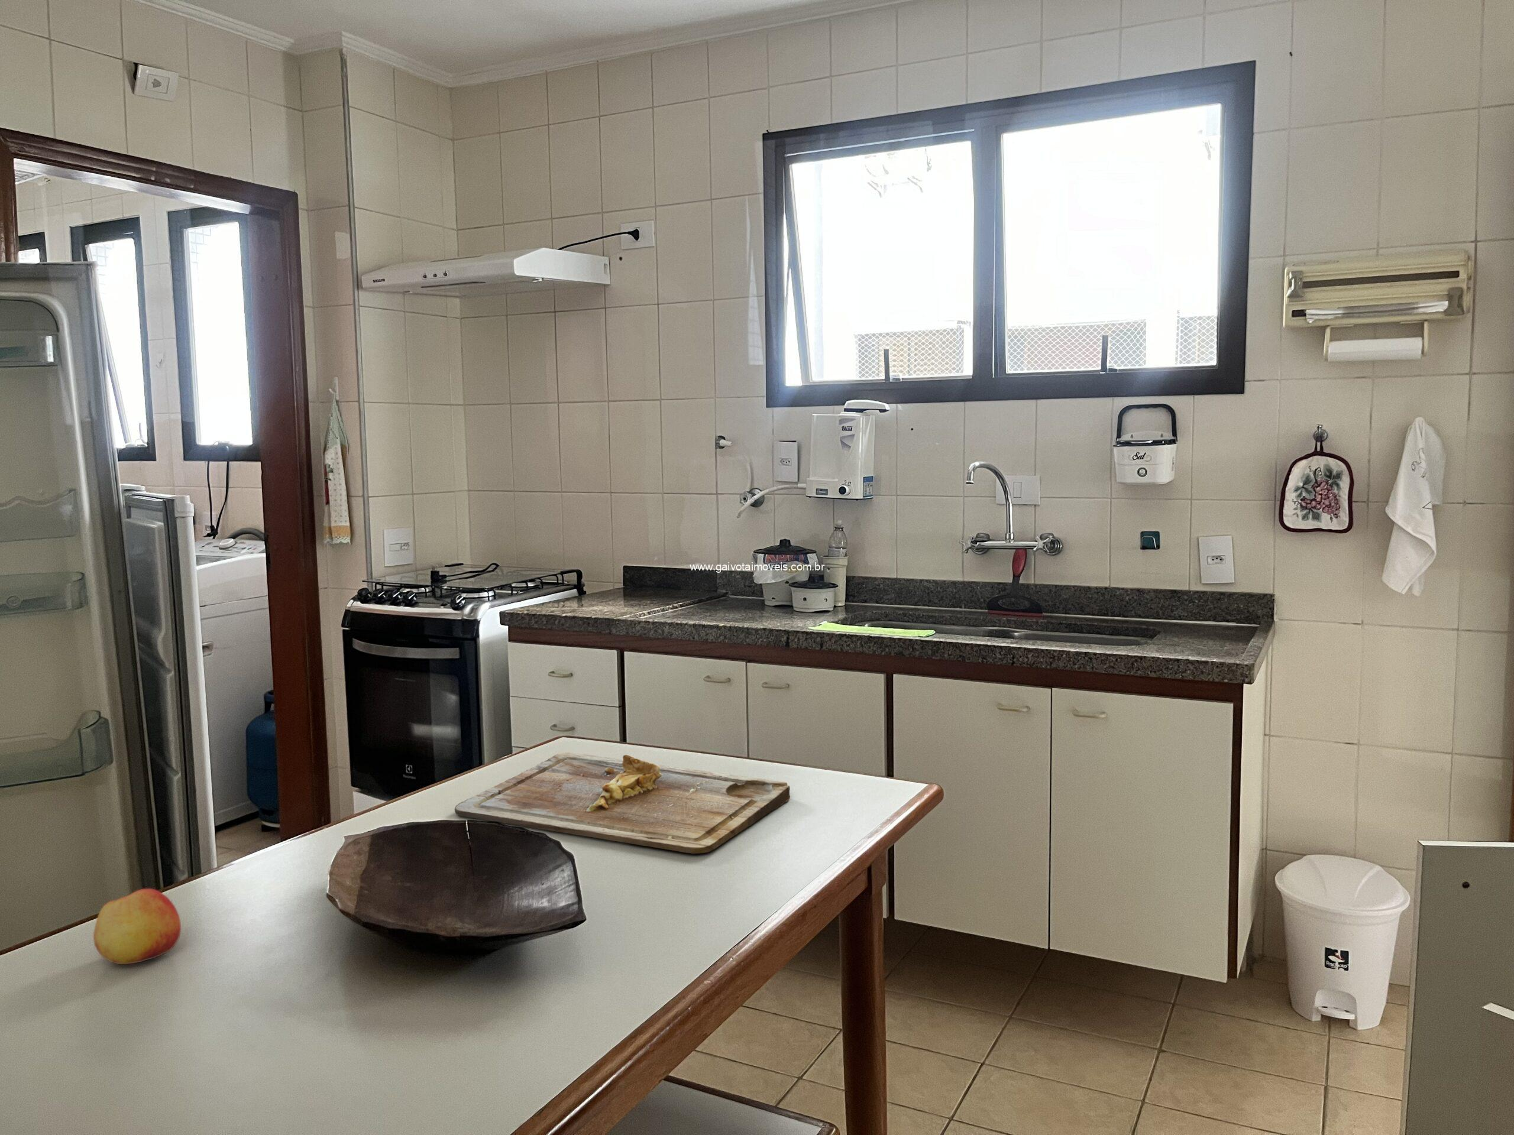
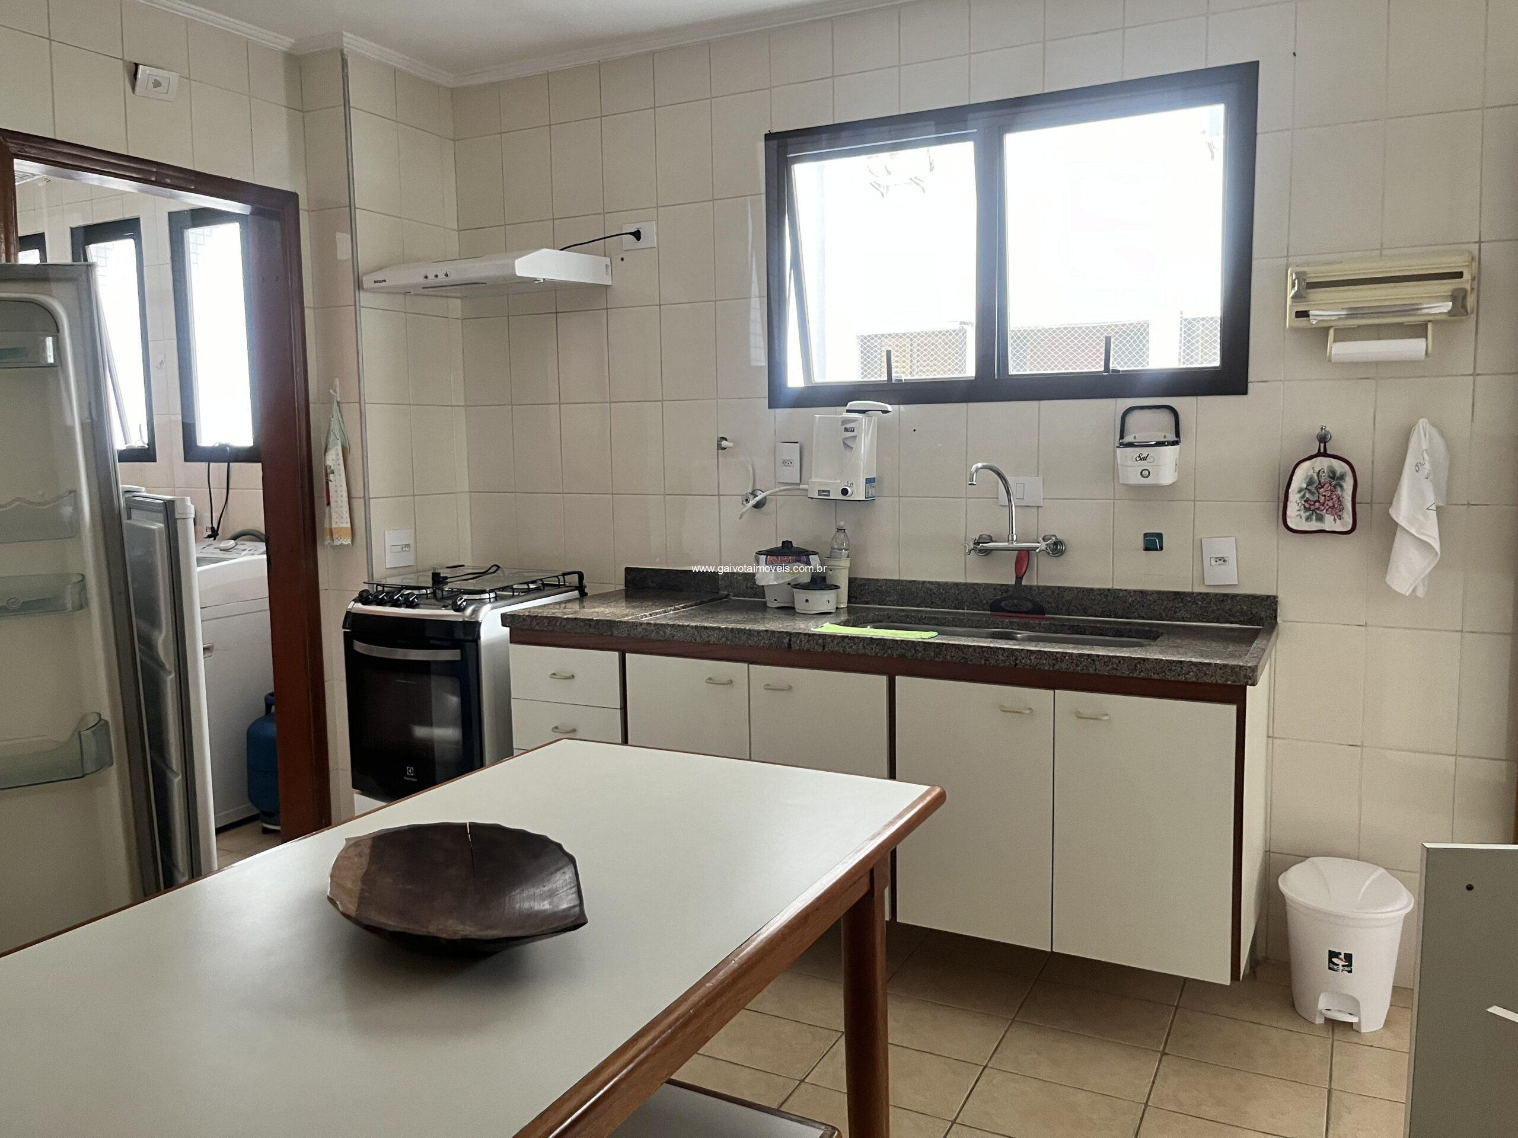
- apple (137, 924)
- cutting board (623, 786)
